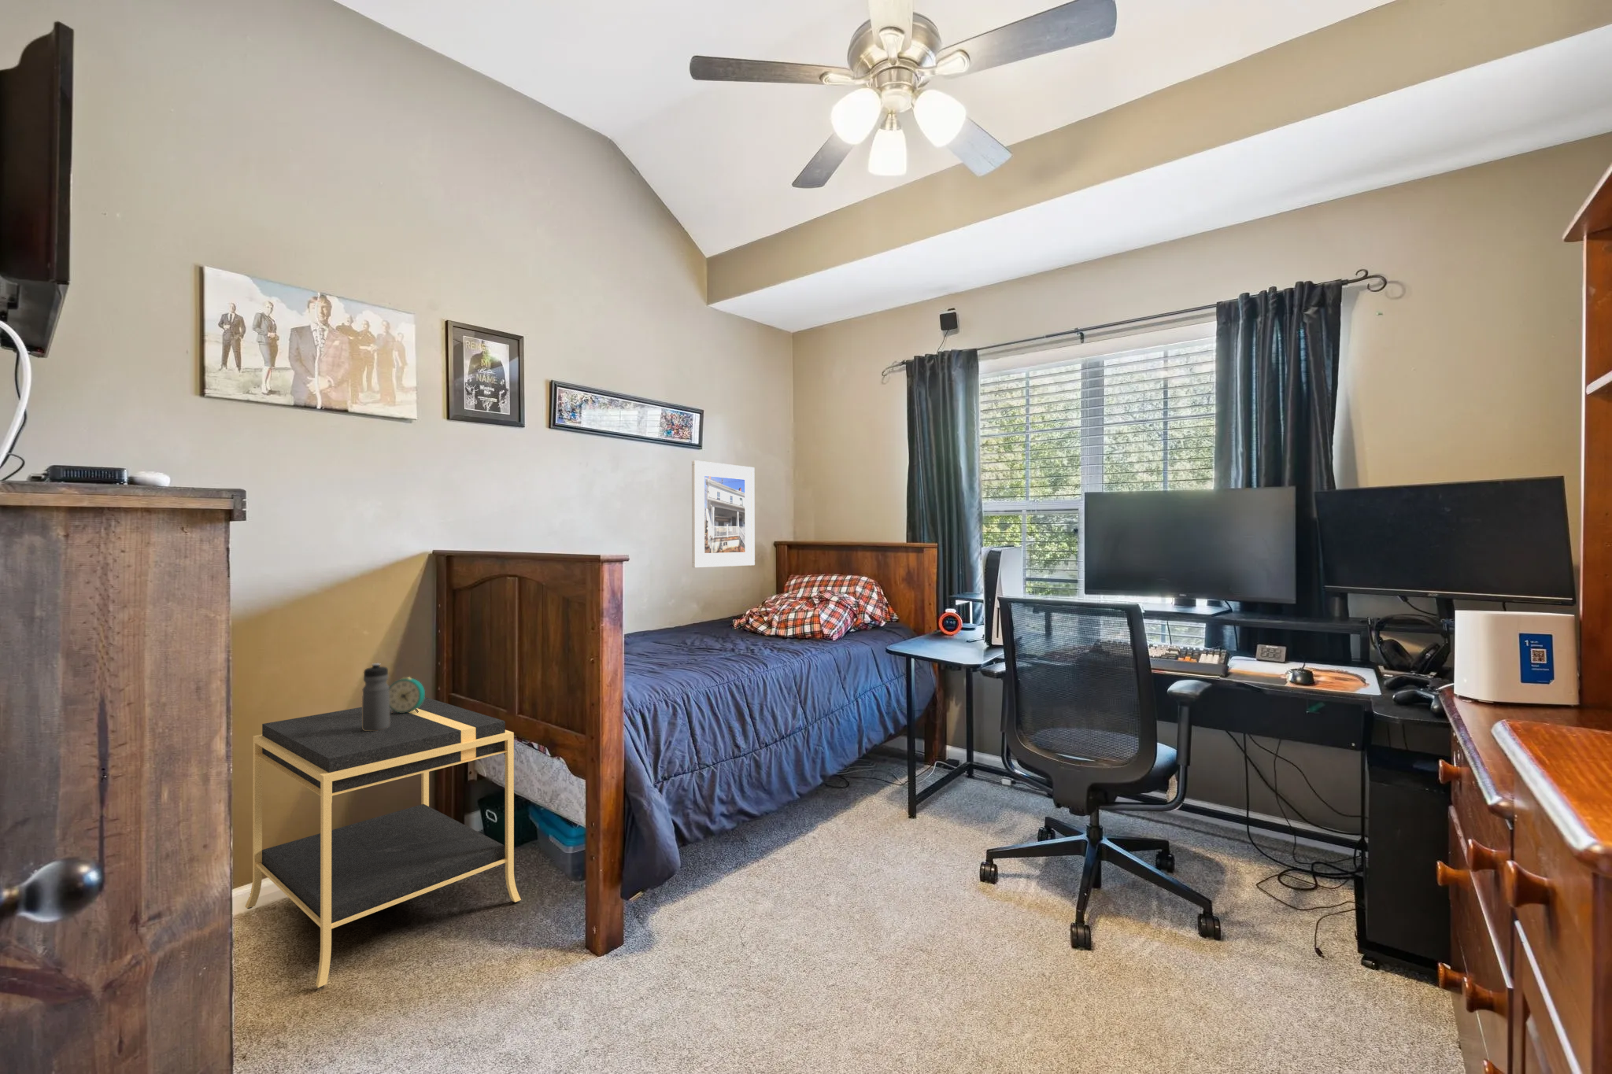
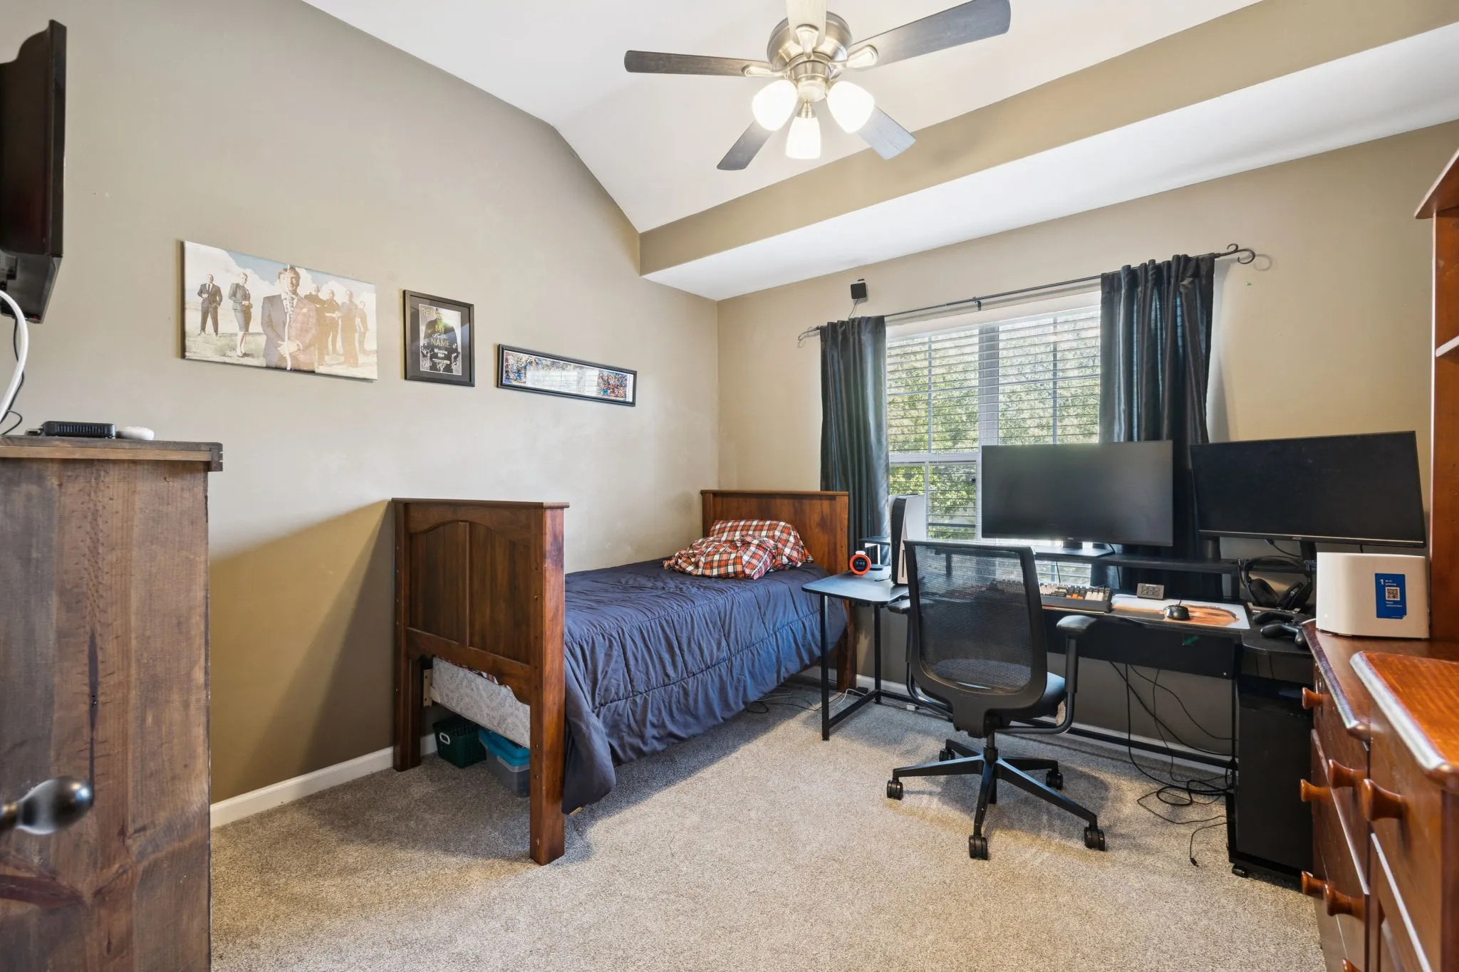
- alarm clock (407, 693)
- nightstand (384, 815)
- water bottle (375, 695)
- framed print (724, 514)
